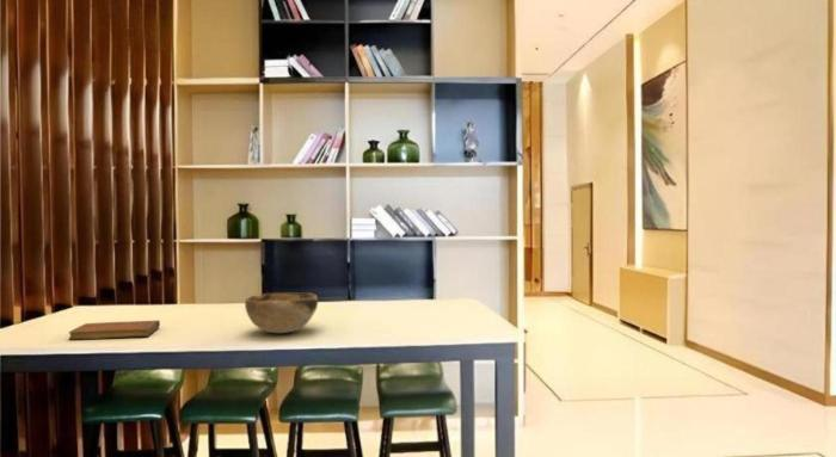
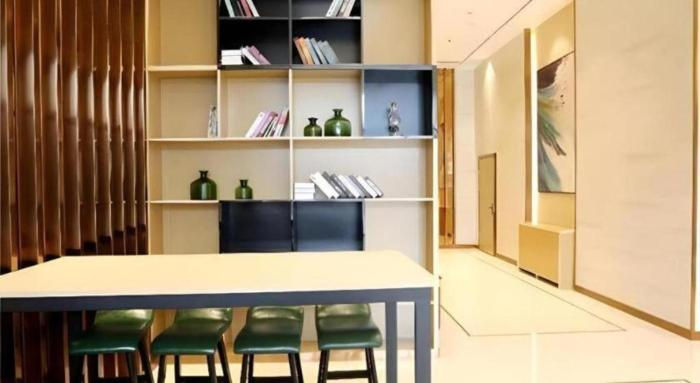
- decorative bowl (282, 314)
- notebook (116, 328)
